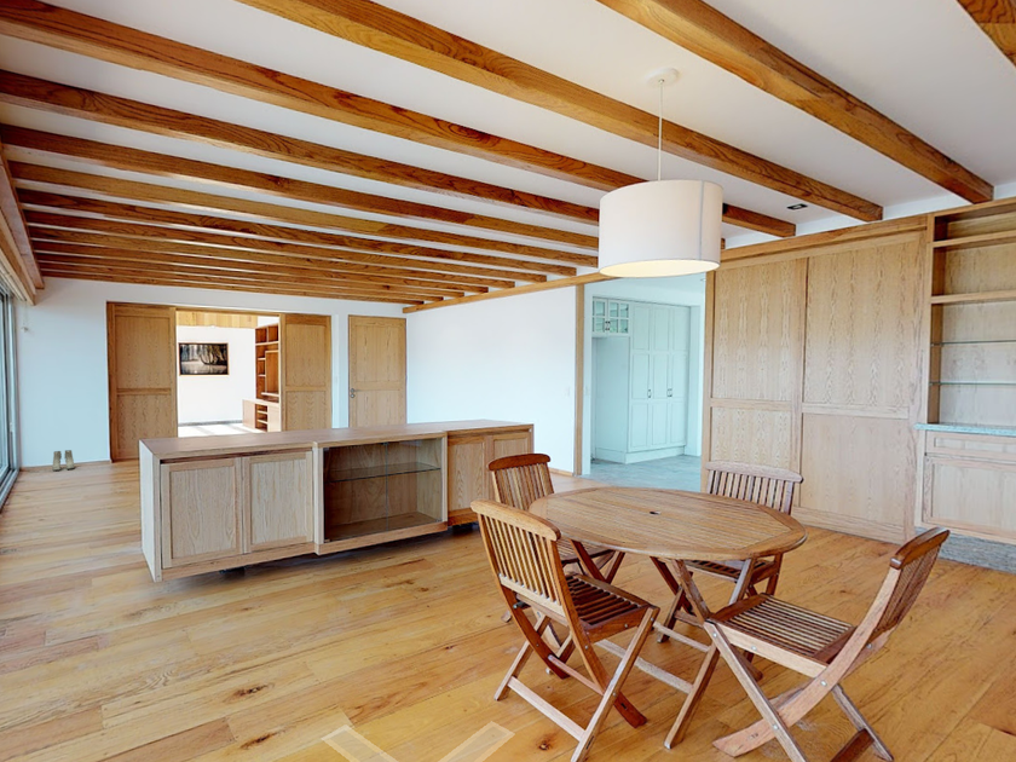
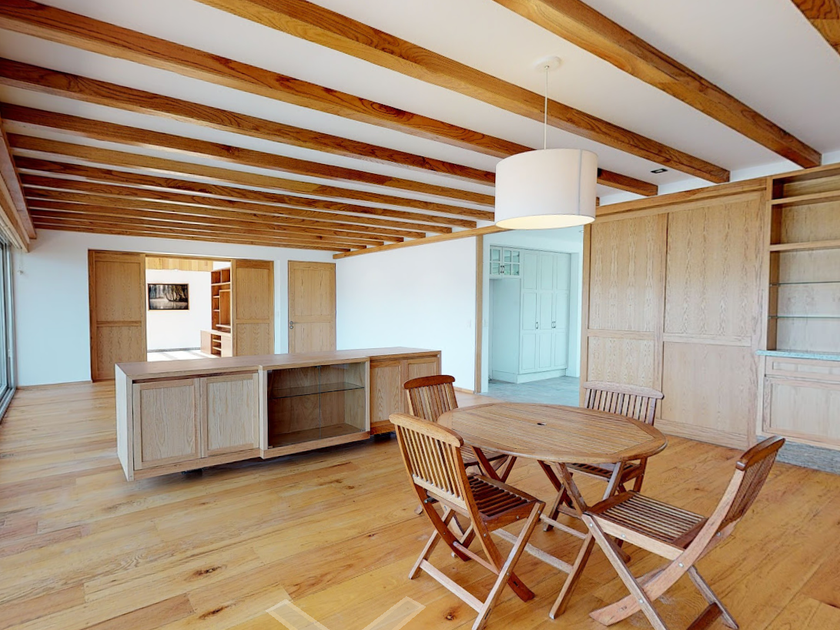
- boots (64, 458)
